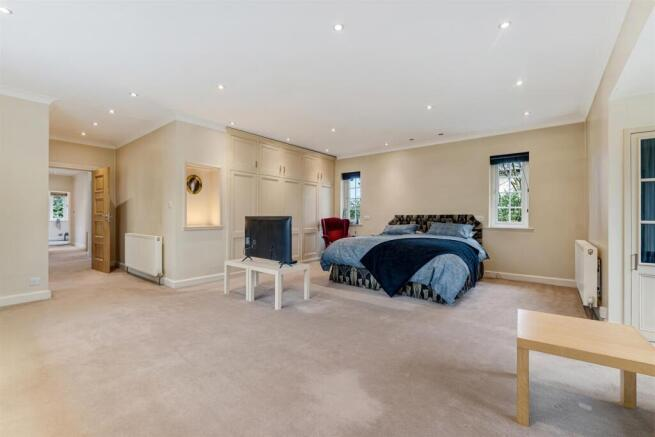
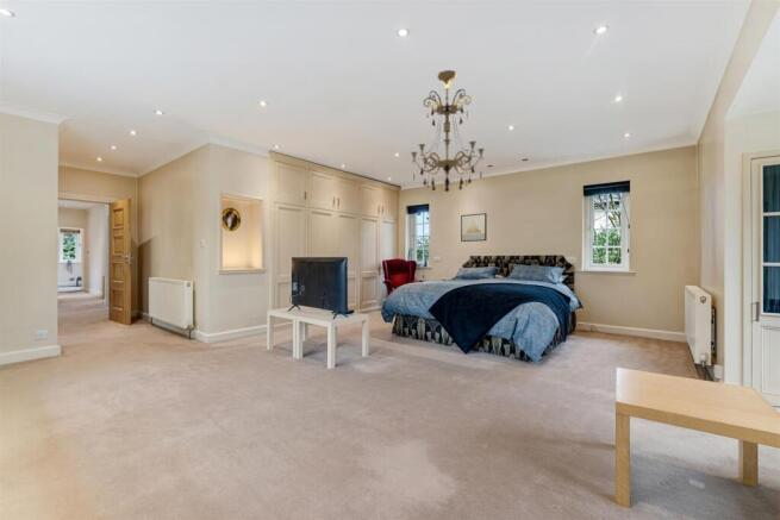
+ wall art (473, 227)
+ chandelier (447, 133)
